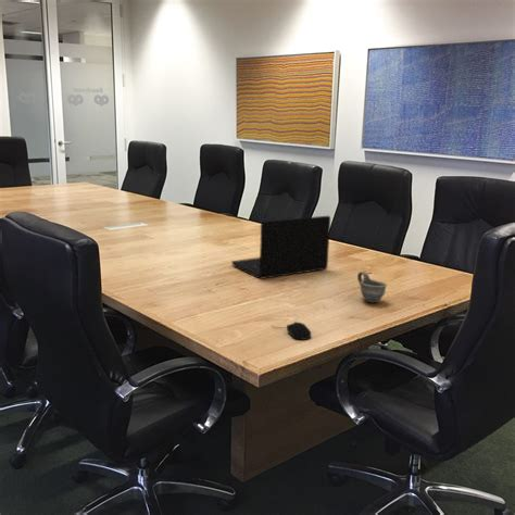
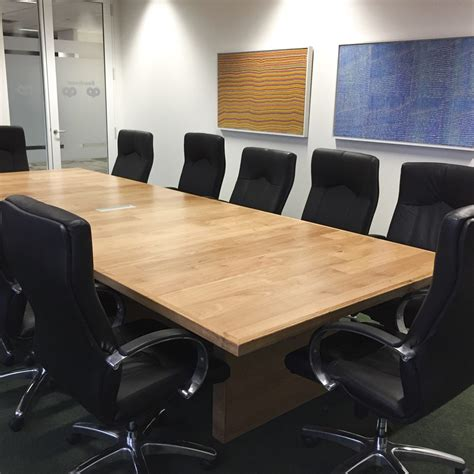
- laptop (279, 240)
- cup (372, 287)
- computer mouse (291, 326)
